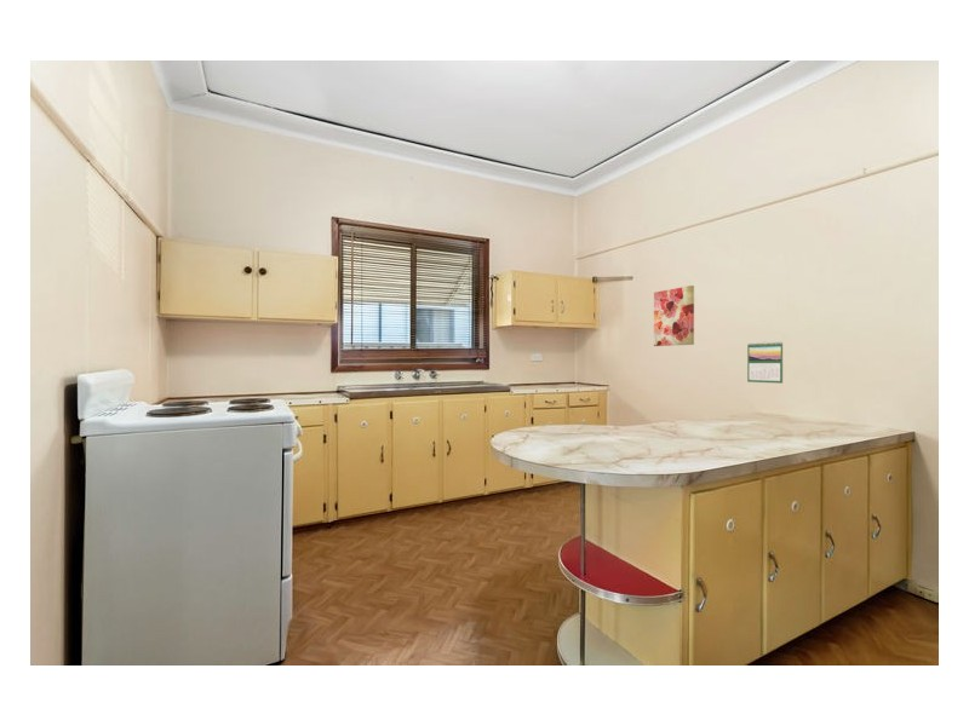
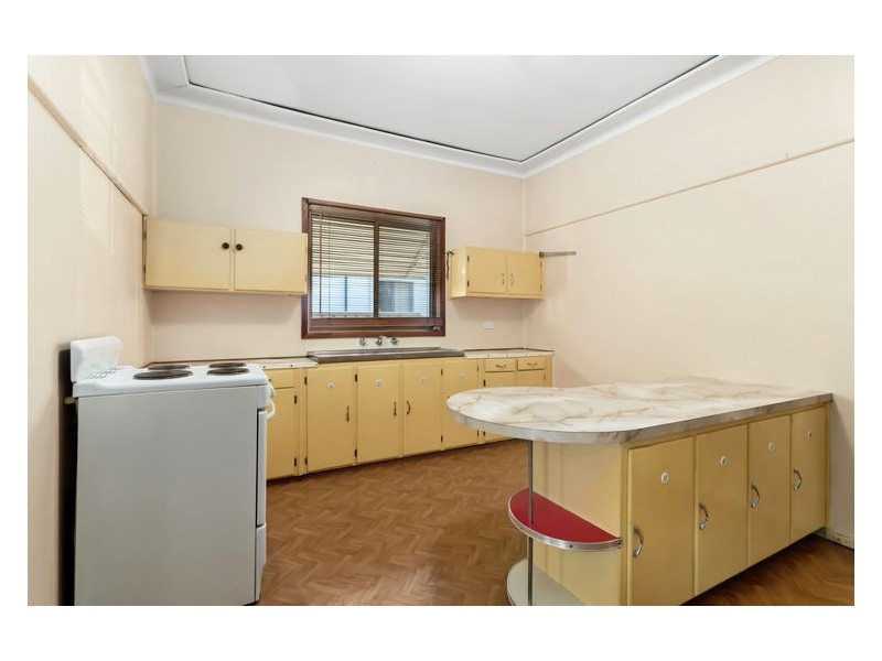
- calendar (764, 362)
- wall art (672, 317)
